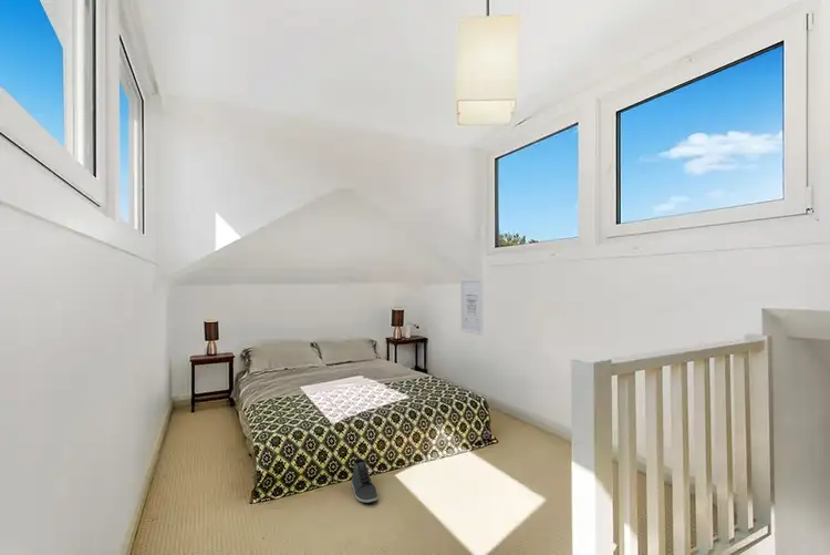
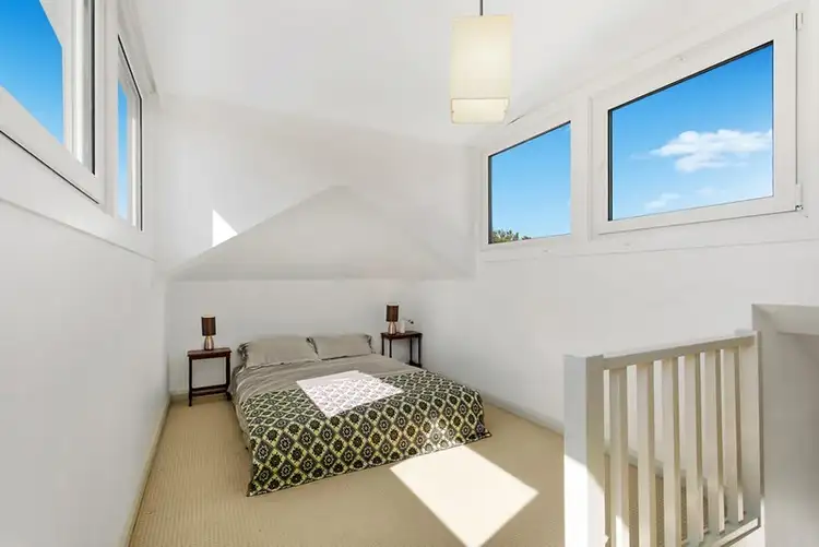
- wall art (471, 306)
- sneaker (362, 480)
